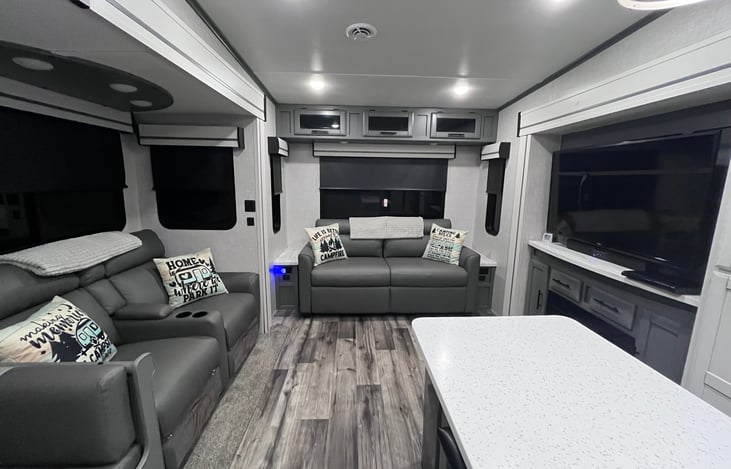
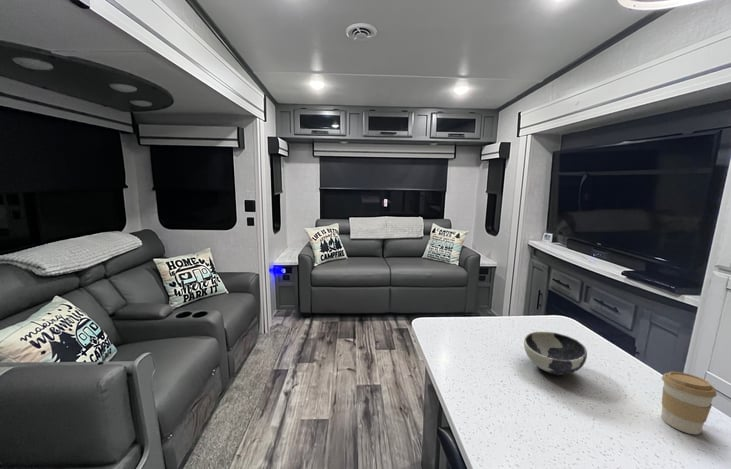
+ coffee cup (684, 400)
+ bowl (553, 356)
